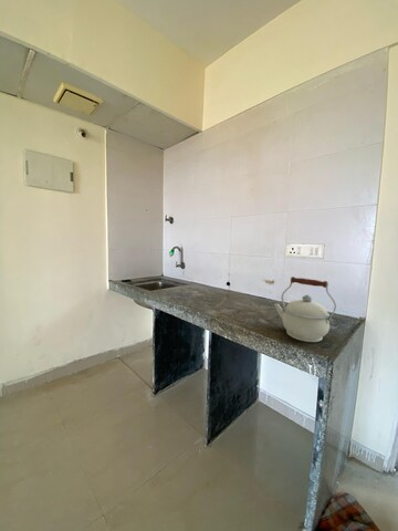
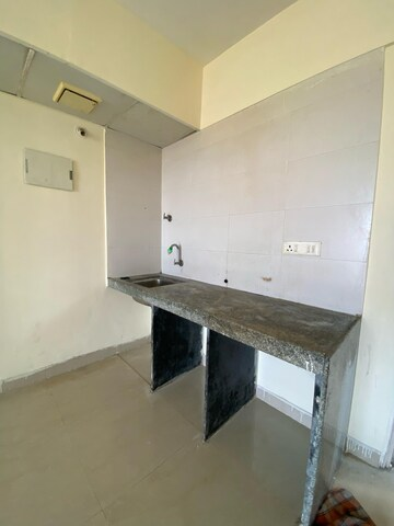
- kettle (302, 306)
